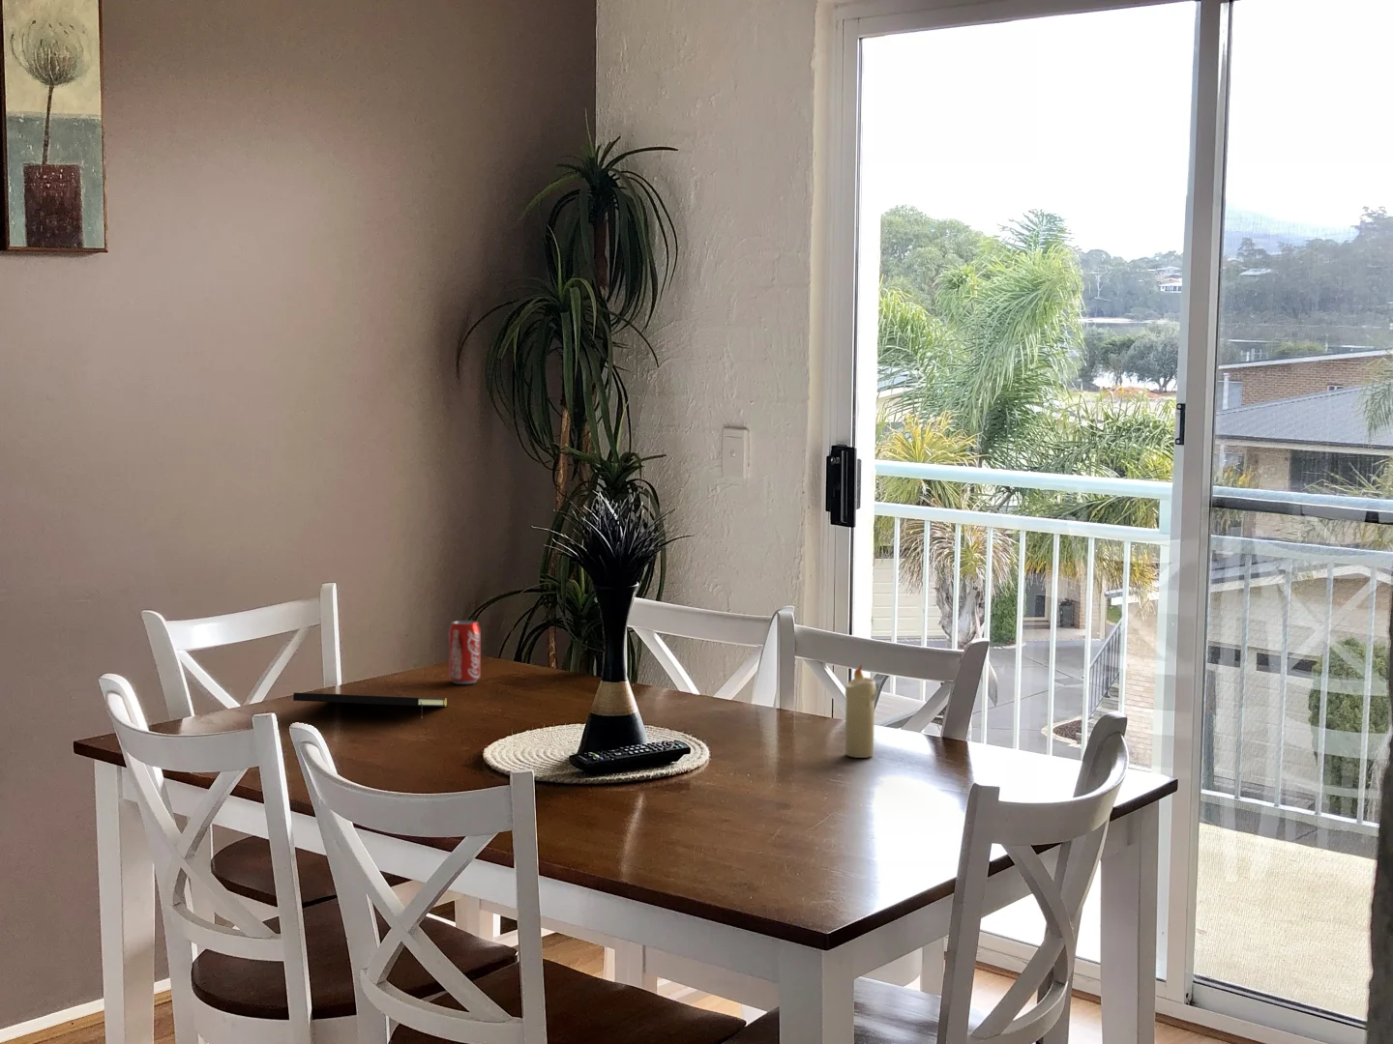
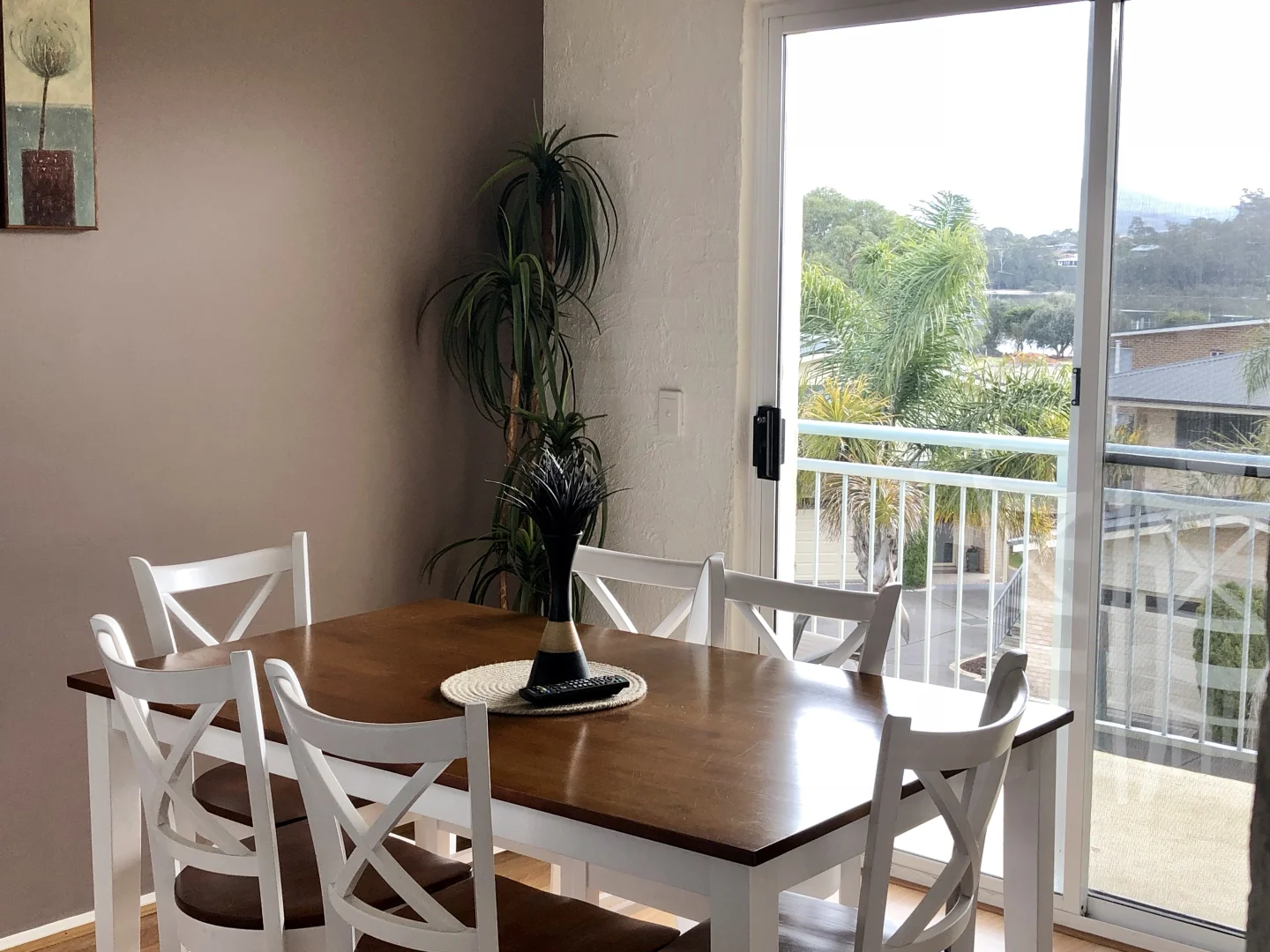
- notepad (373, 699)
- beverage can (464, 651)
- candle (860, 708)
